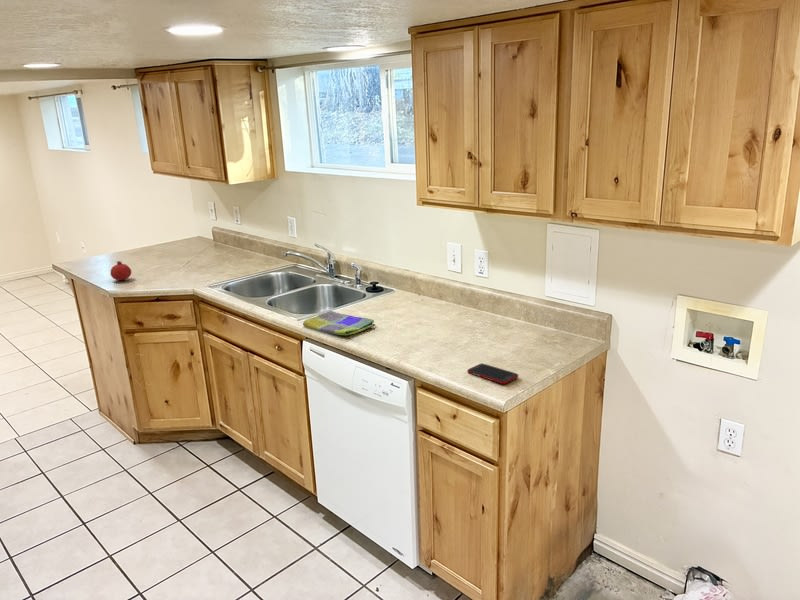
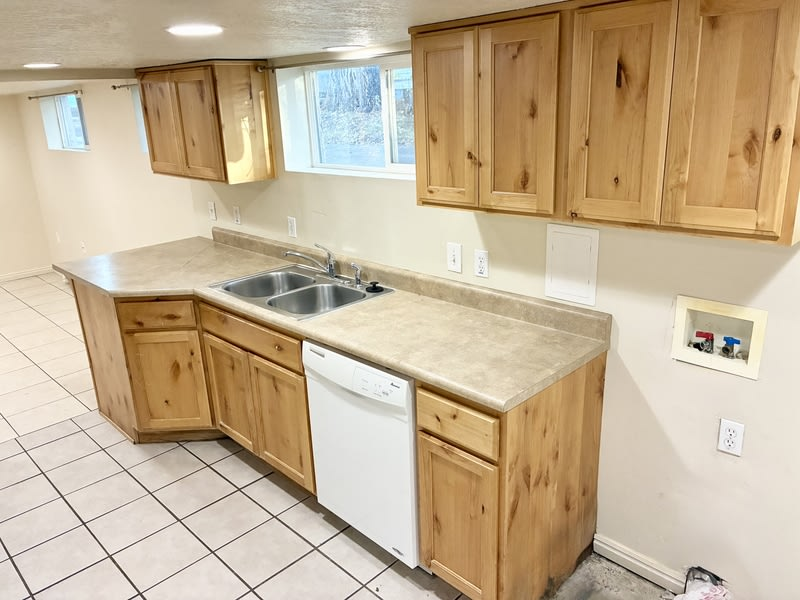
- fruit (120, 270)
- dish towel (338, 322)
- cell phone (492, 373)
